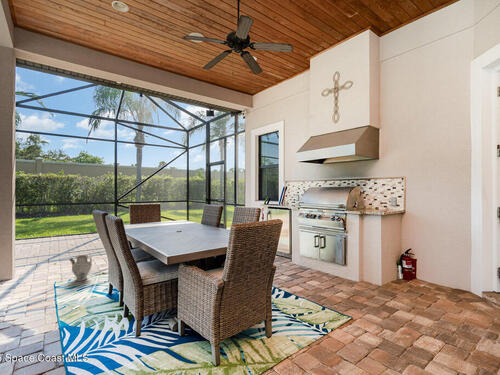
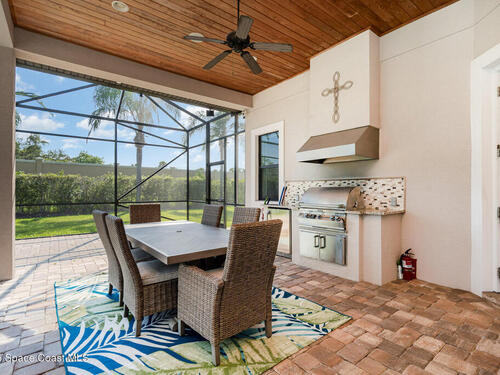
- ceramic jug (80, 267)
